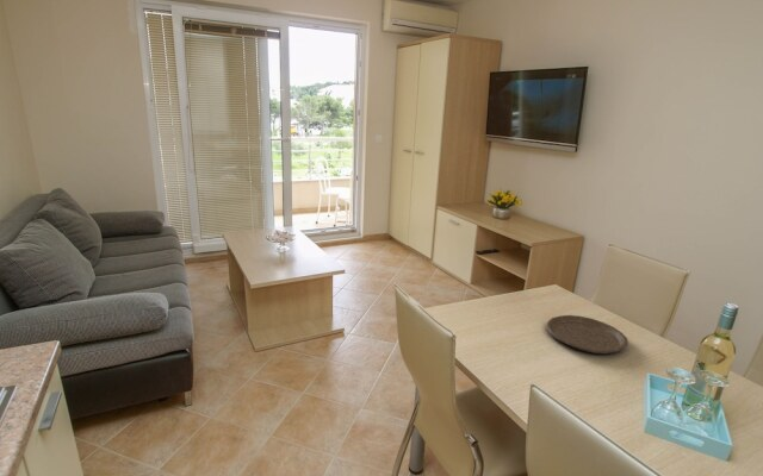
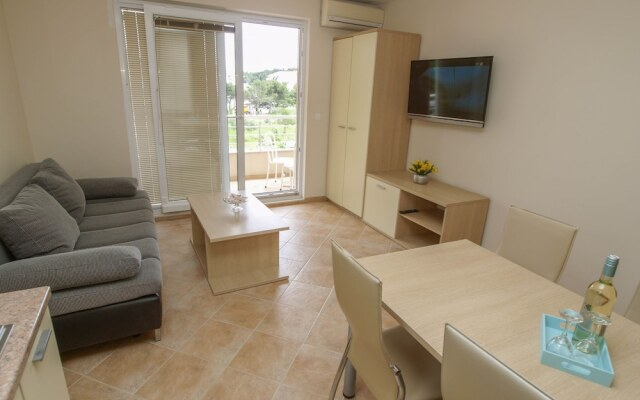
- plate (585, 333)
